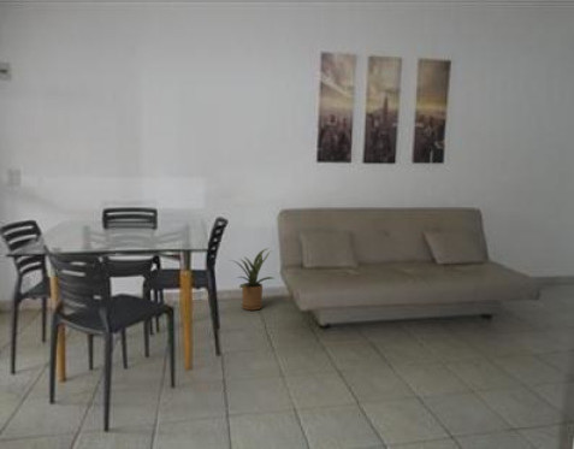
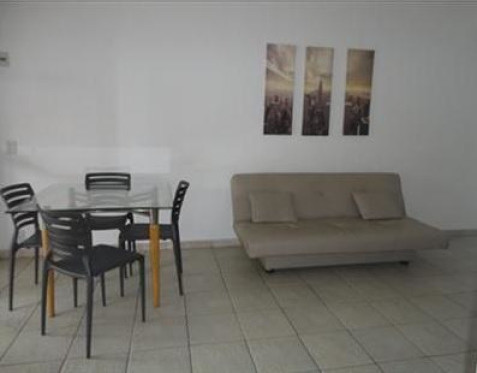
- house plant (250, 277)
